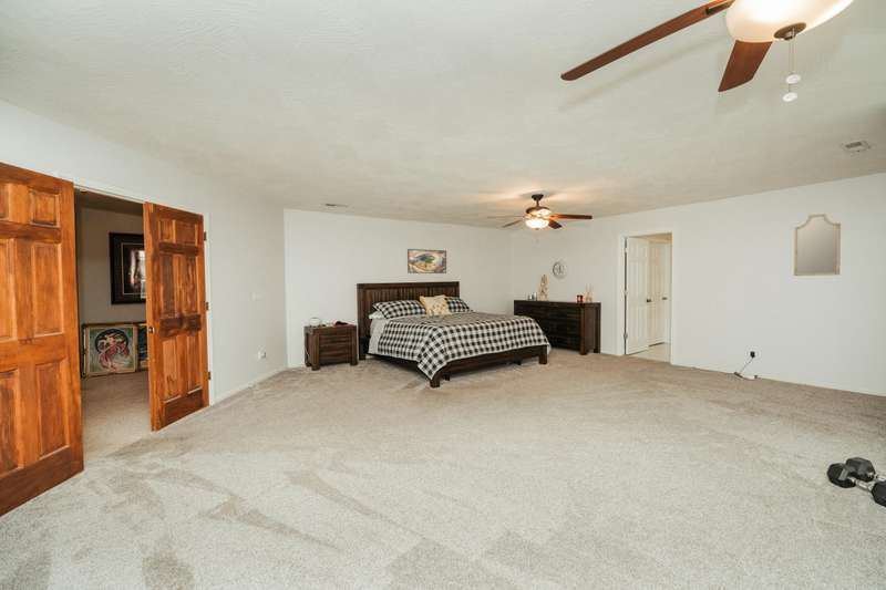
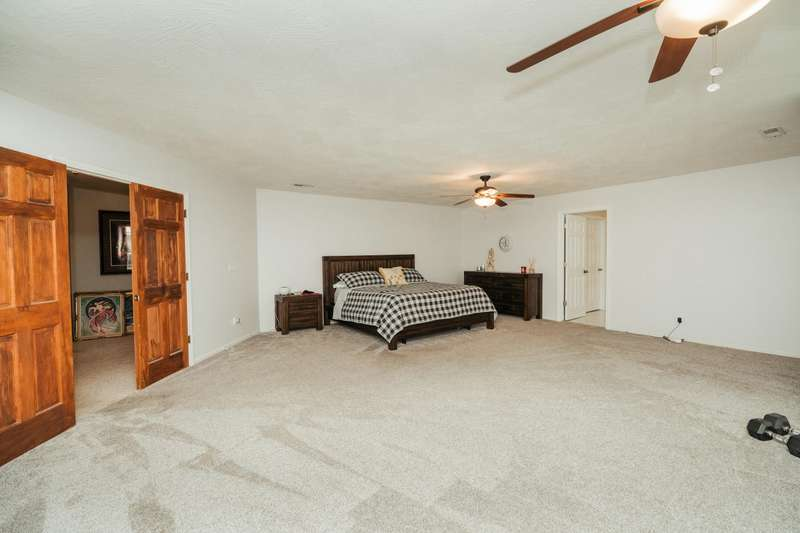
- home mirror (816, 245)
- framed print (427, 261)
